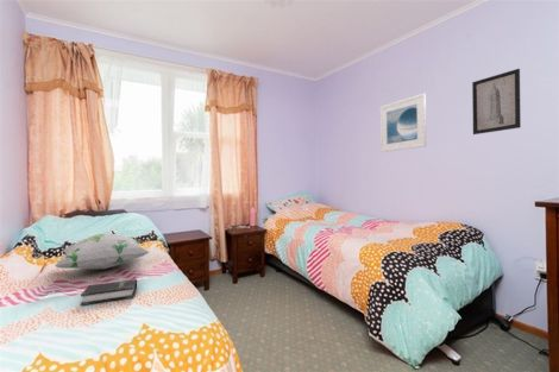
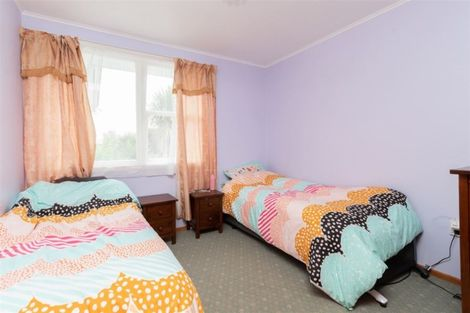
- wall art (495, 103)
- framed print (401, 125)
- decorative pillow (106, 250)
- hardback book (111, 290)
